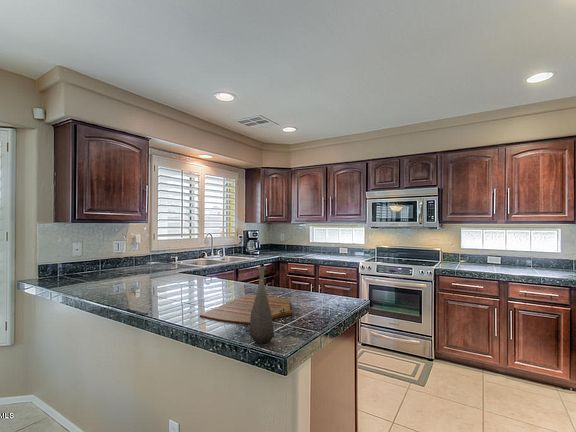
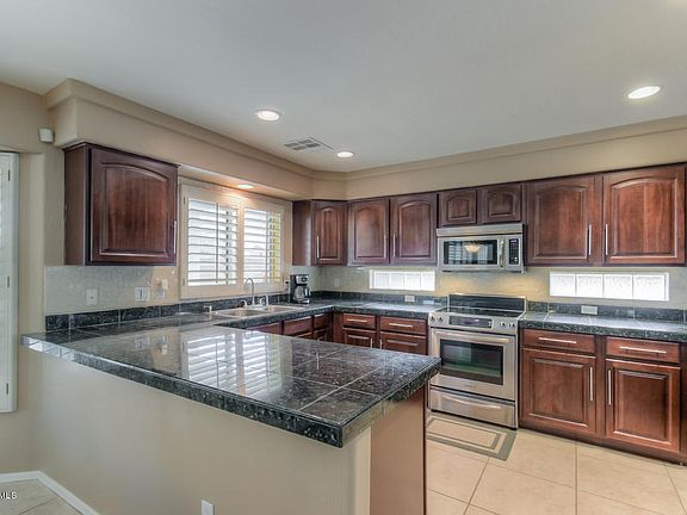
- cutting board (252, 307)
- bottle (261, 304)
